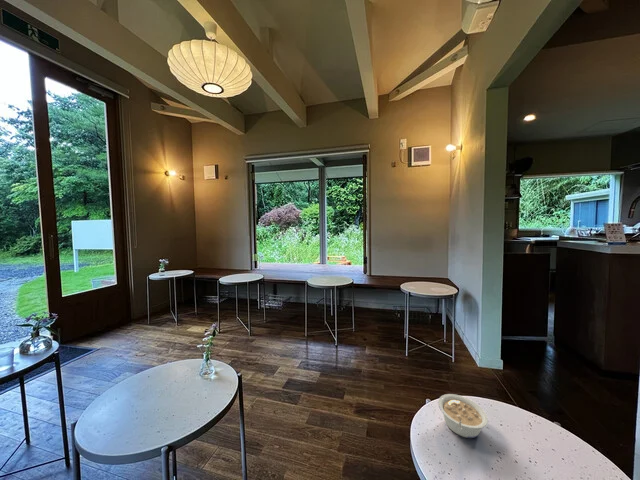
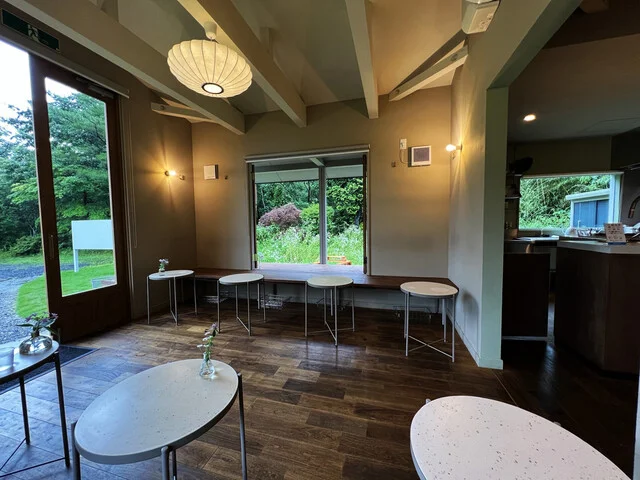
- legume (462, 417)
